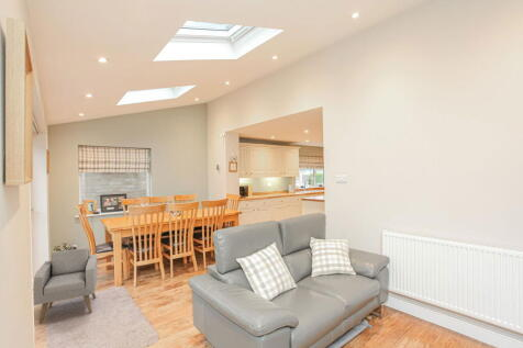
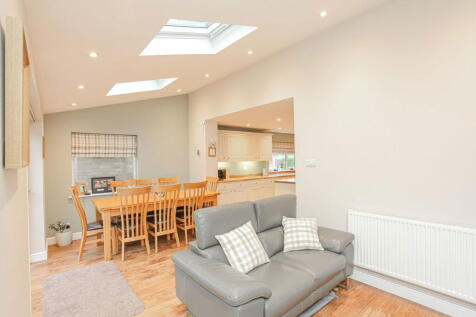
- armchair (68, 280)
